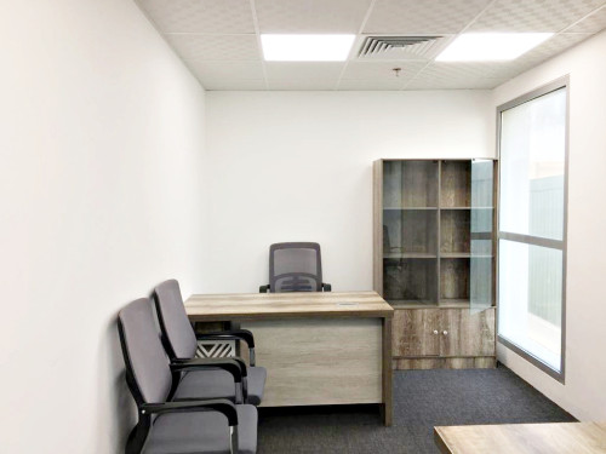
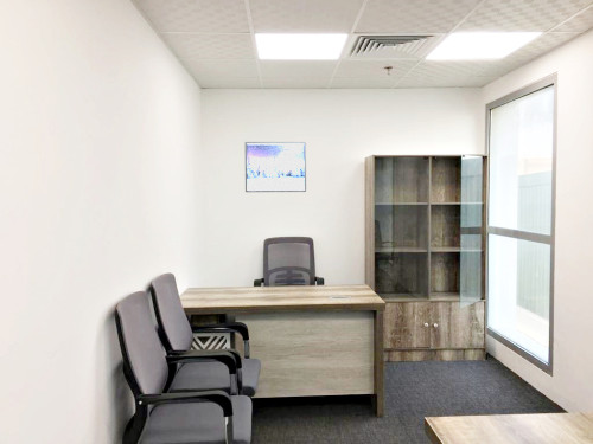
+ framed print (275, 167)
